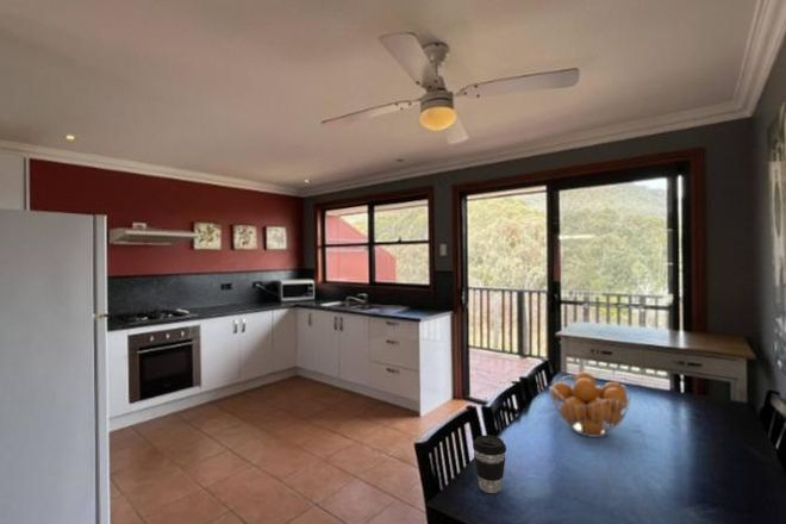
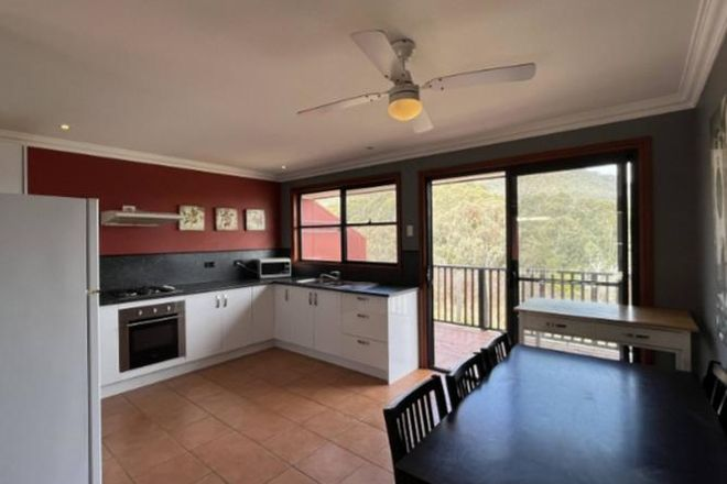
- coffee cup (489, 463)
- fruit basket (588, 403)
